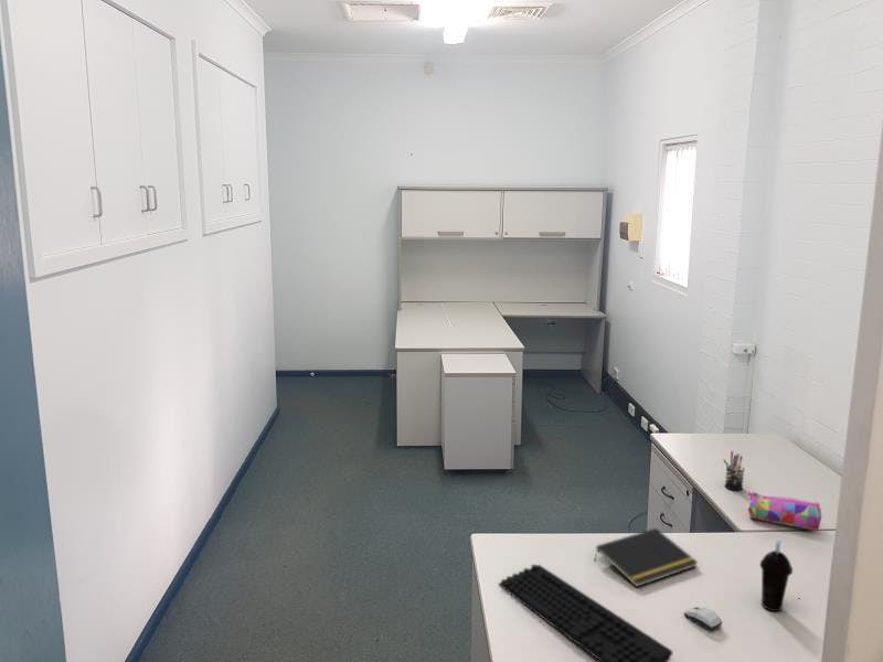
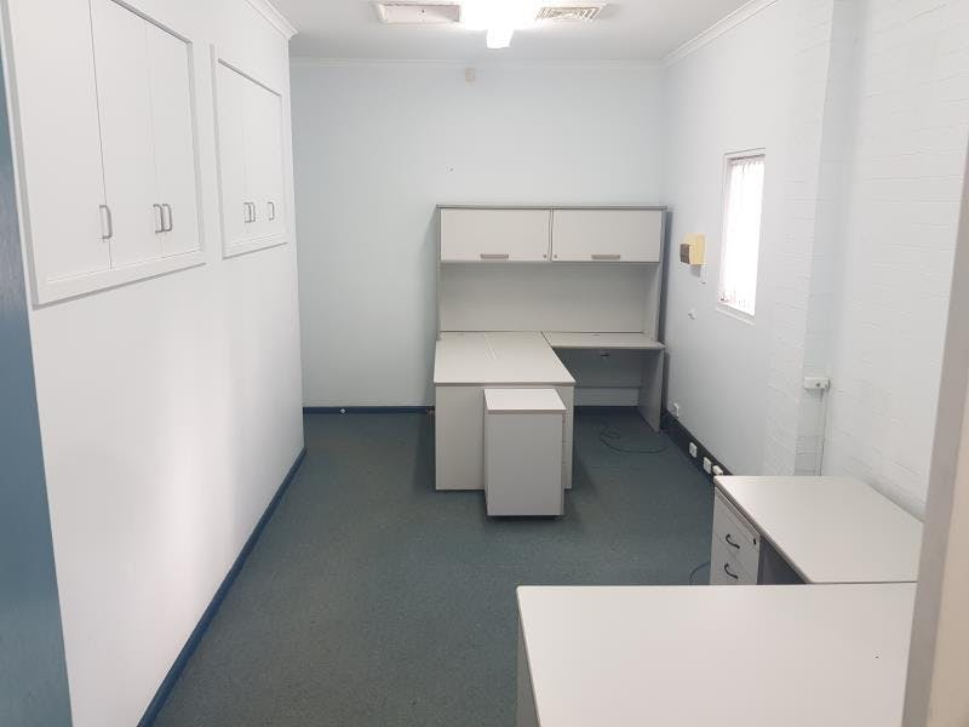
- pencil case (783, 510)
- pen holder (732, 470)
- cup (775, 574)
- keyboard (577, 615)
- notepad (646, 555)
- computer mouse (702, 616)
